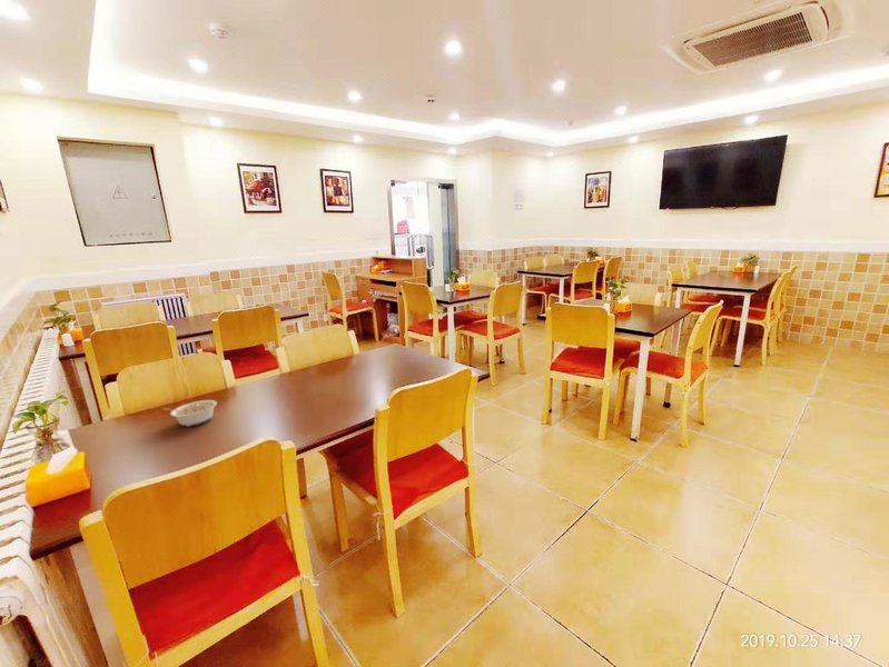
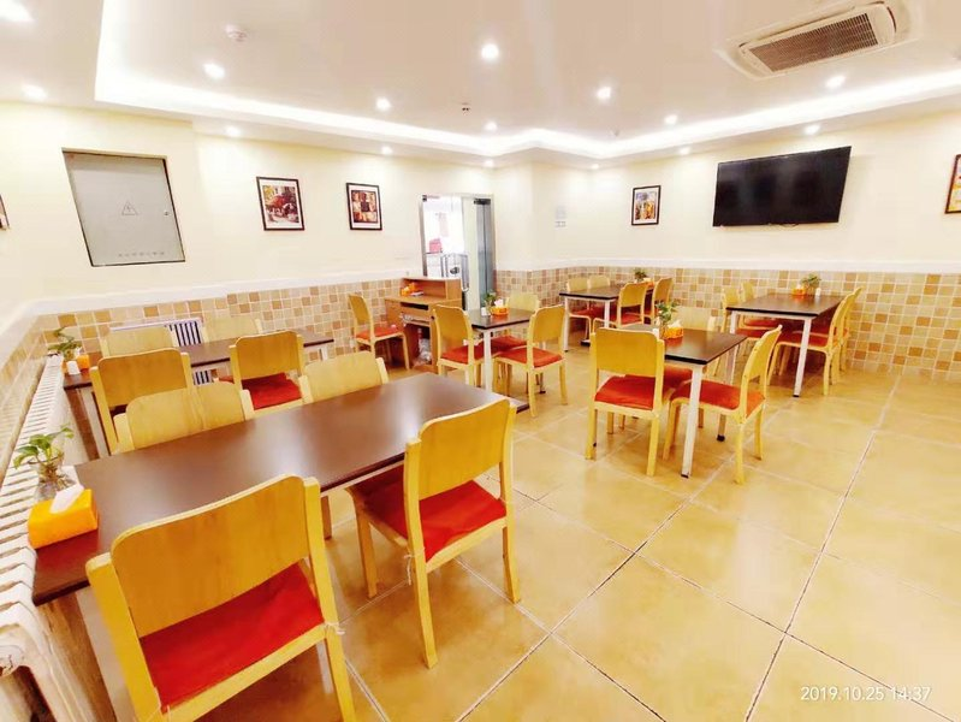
- legume (192, 412)
